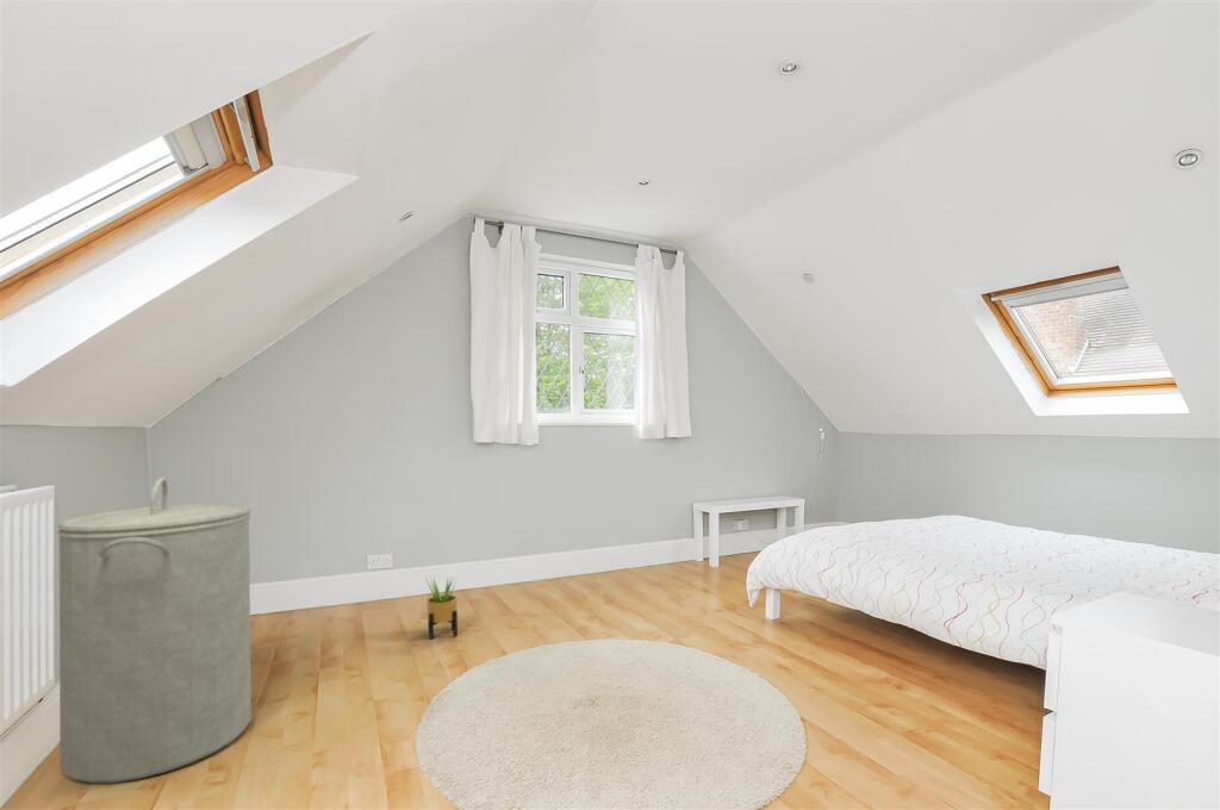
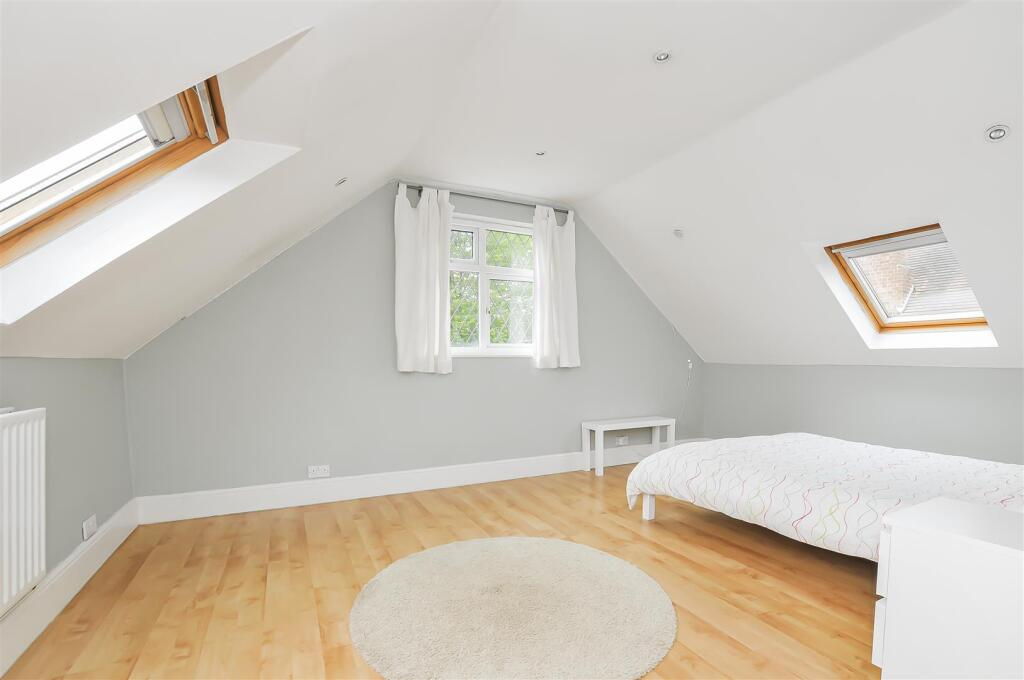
- laundry hamper (162, 608)
- potted plant (442, 604)
